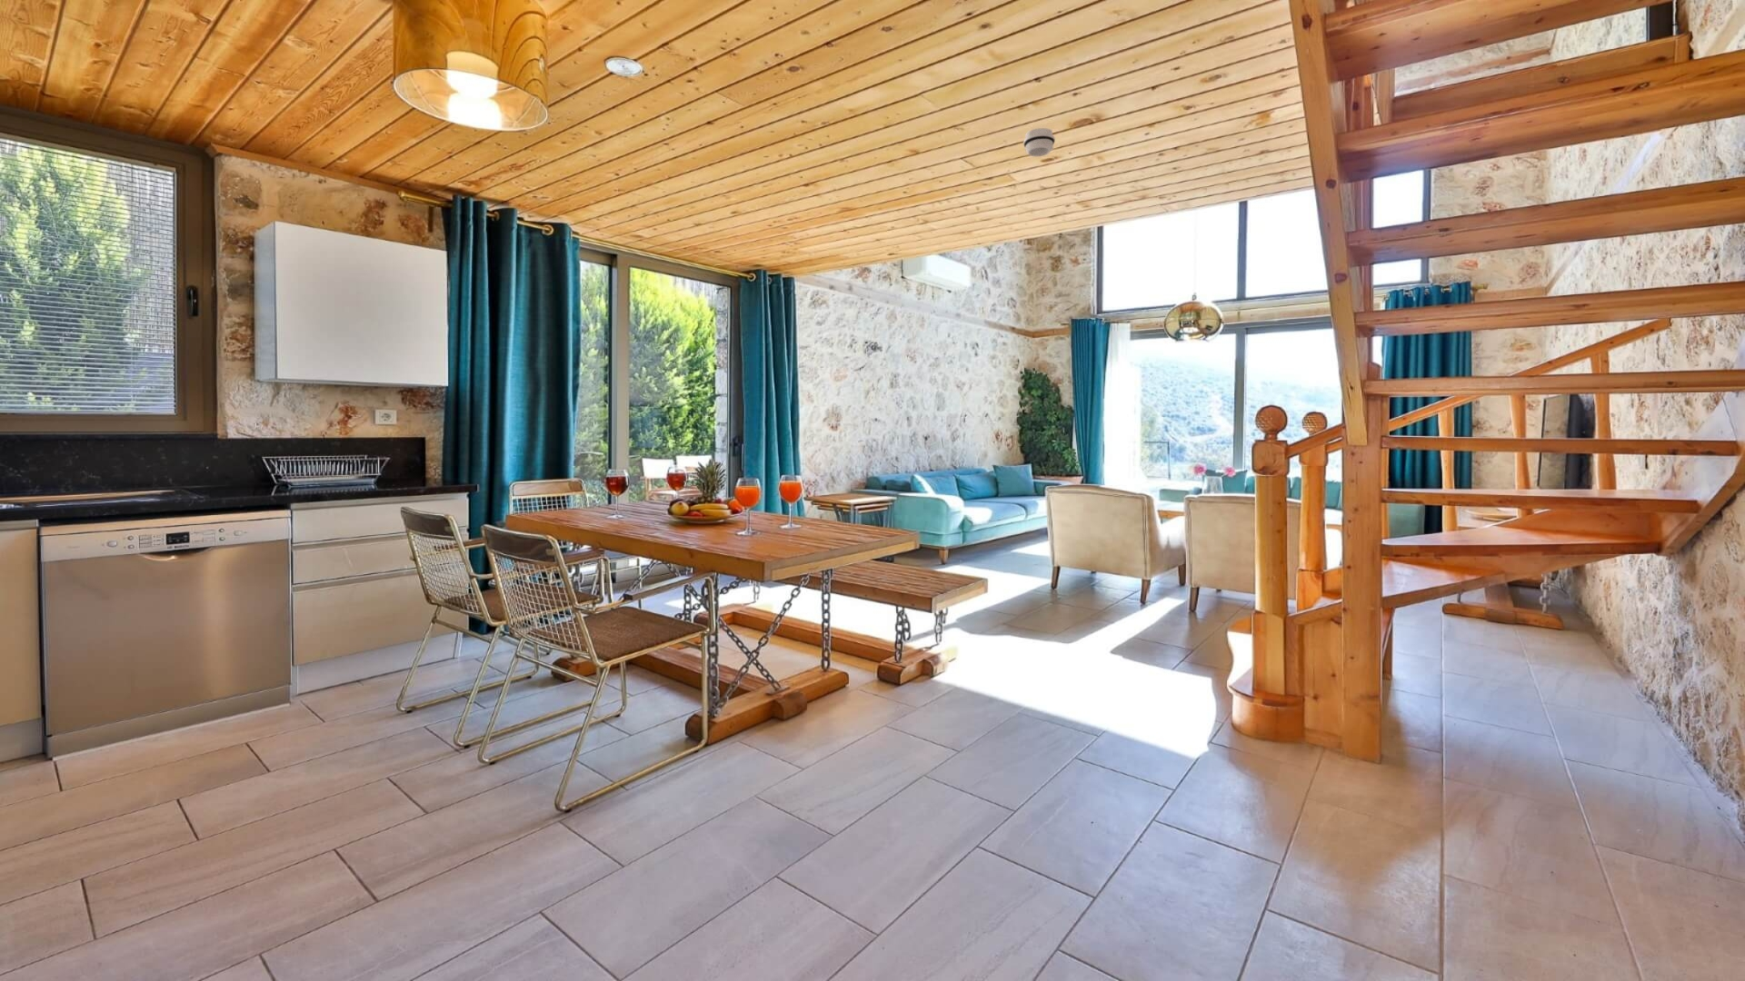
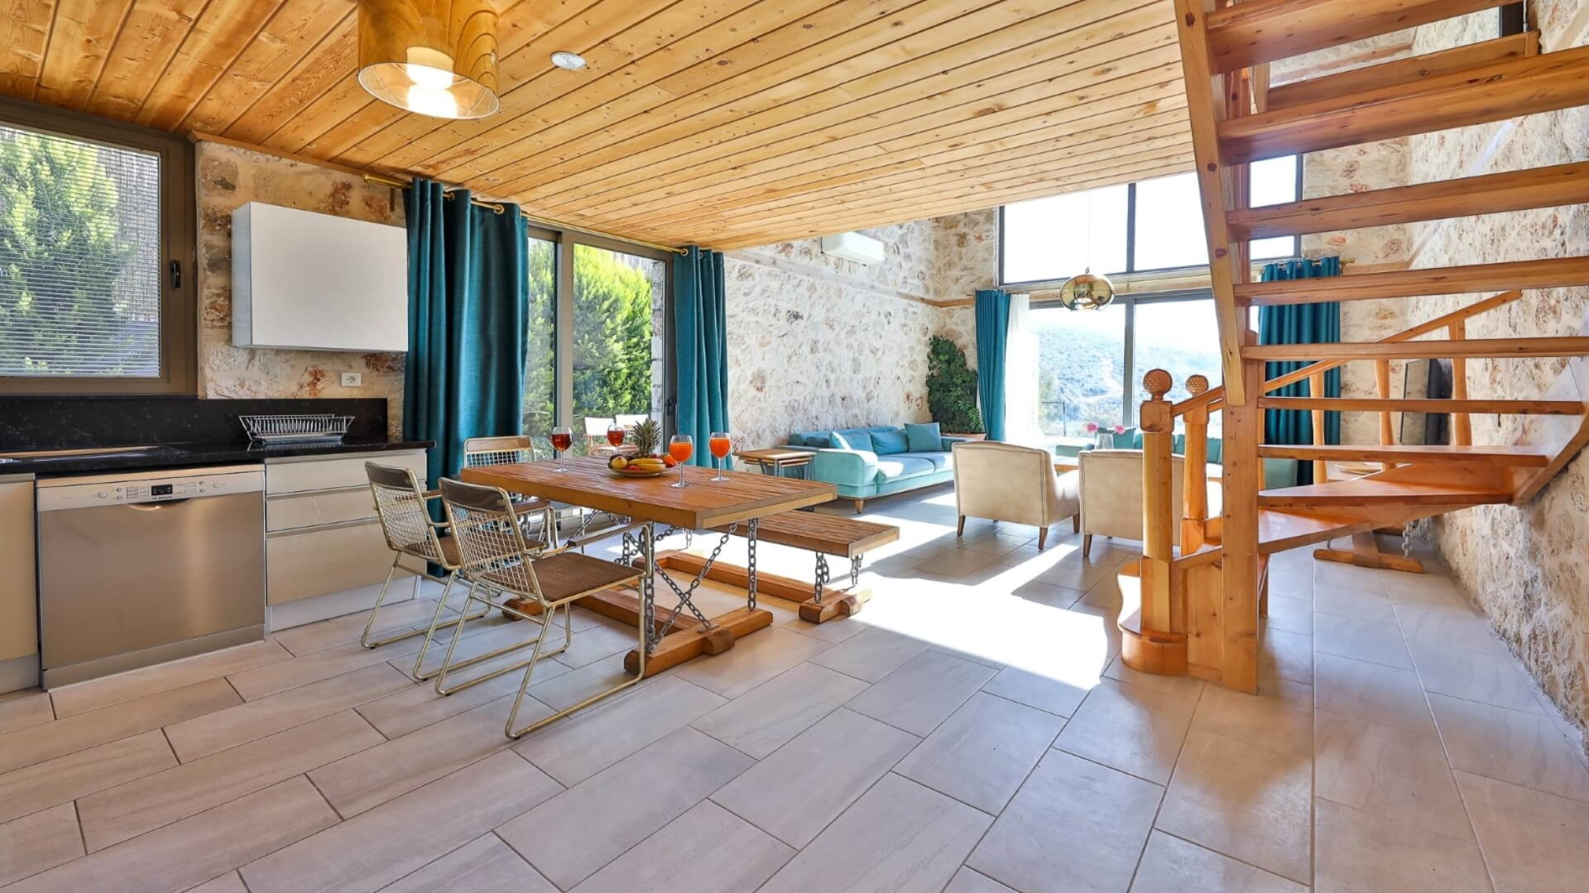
- smoke detector (1039, 143)
